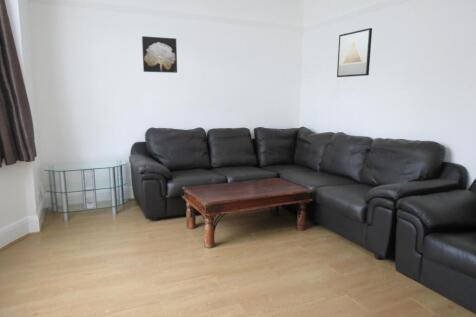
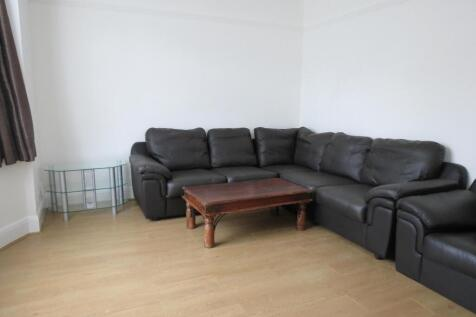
- wall art (353, 54)
- wall art (159, 55)
